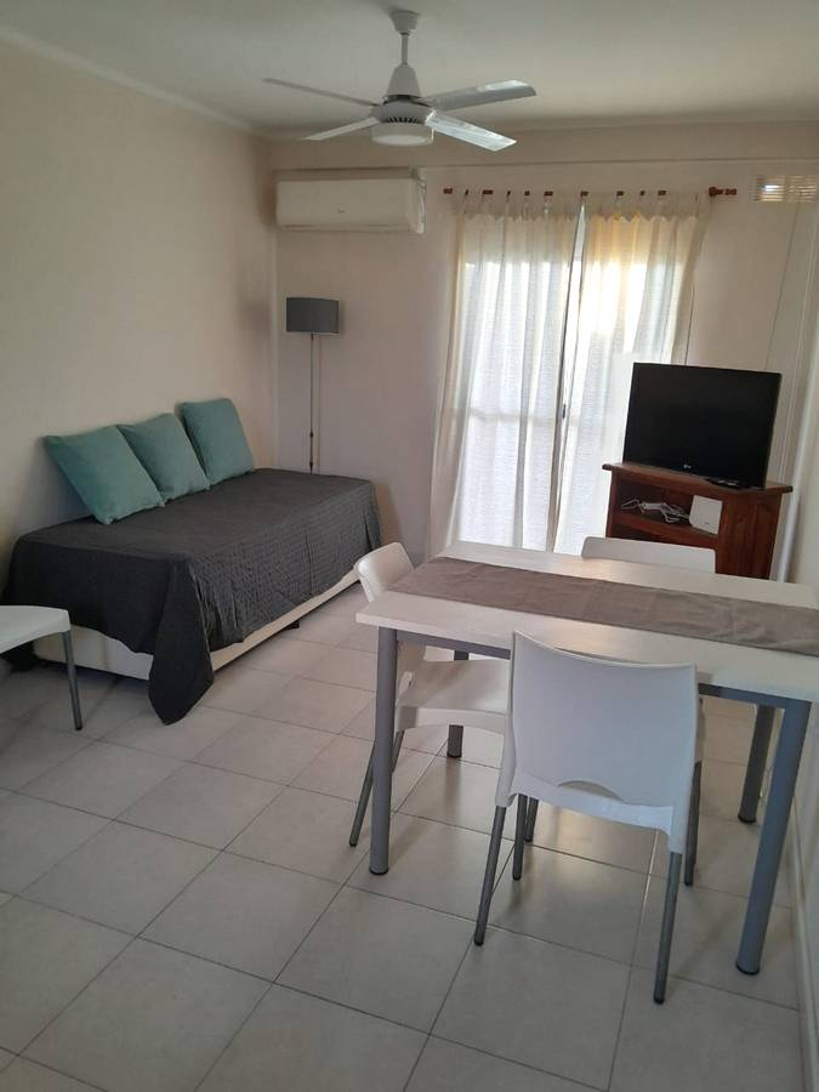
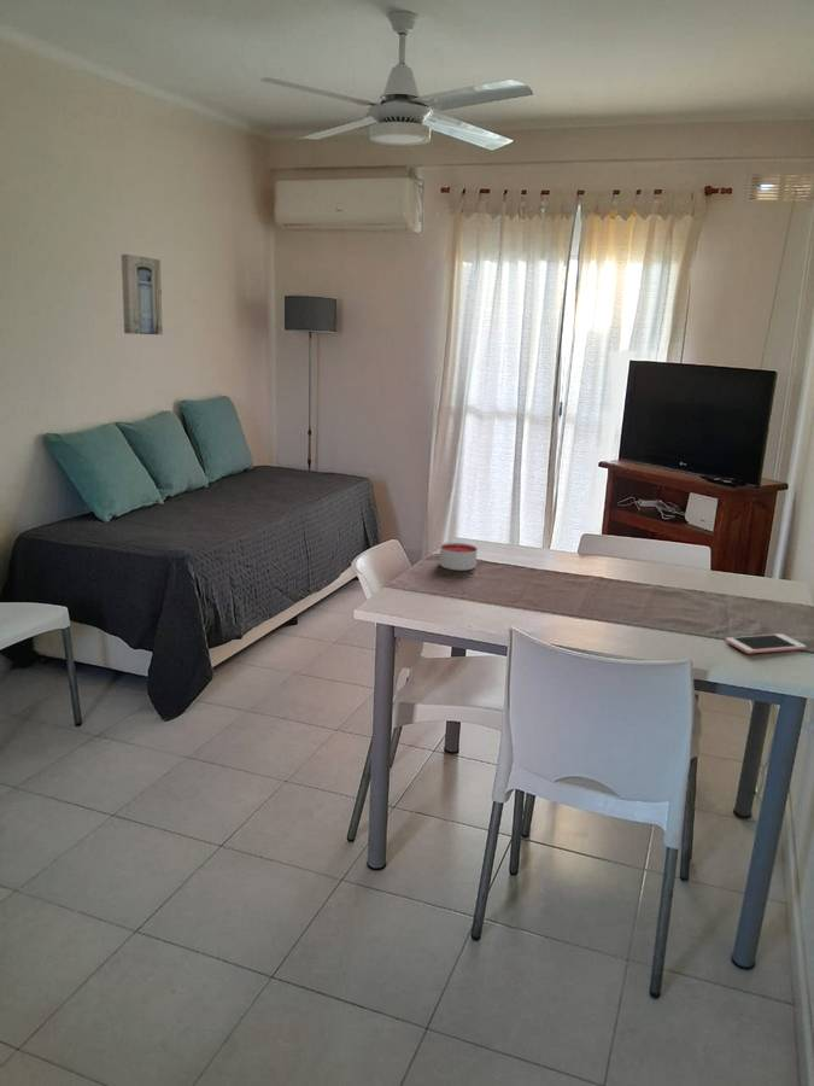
+ candle (457, 555)
+ wall art (142, 296)
+ cell phone (765, 643)
